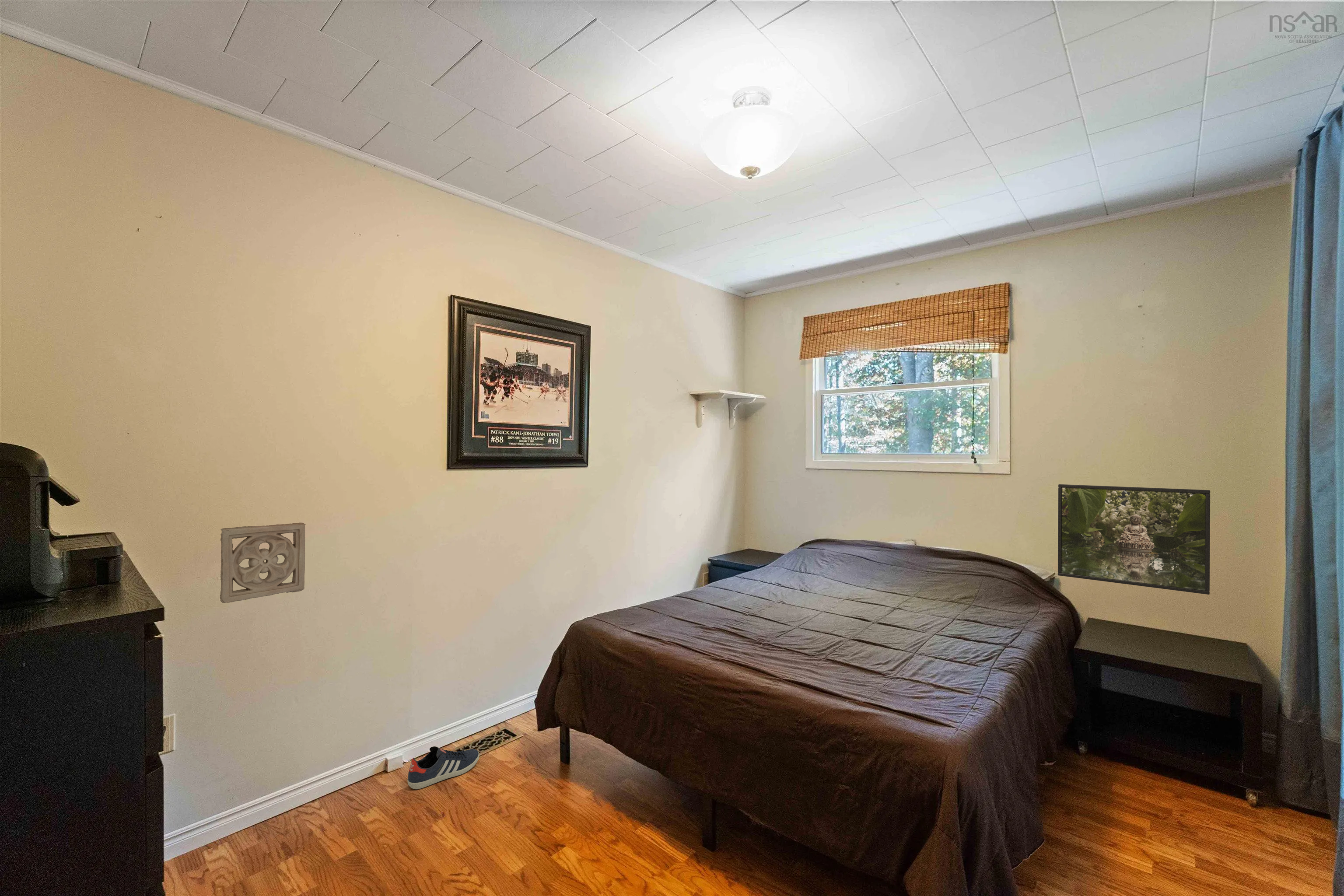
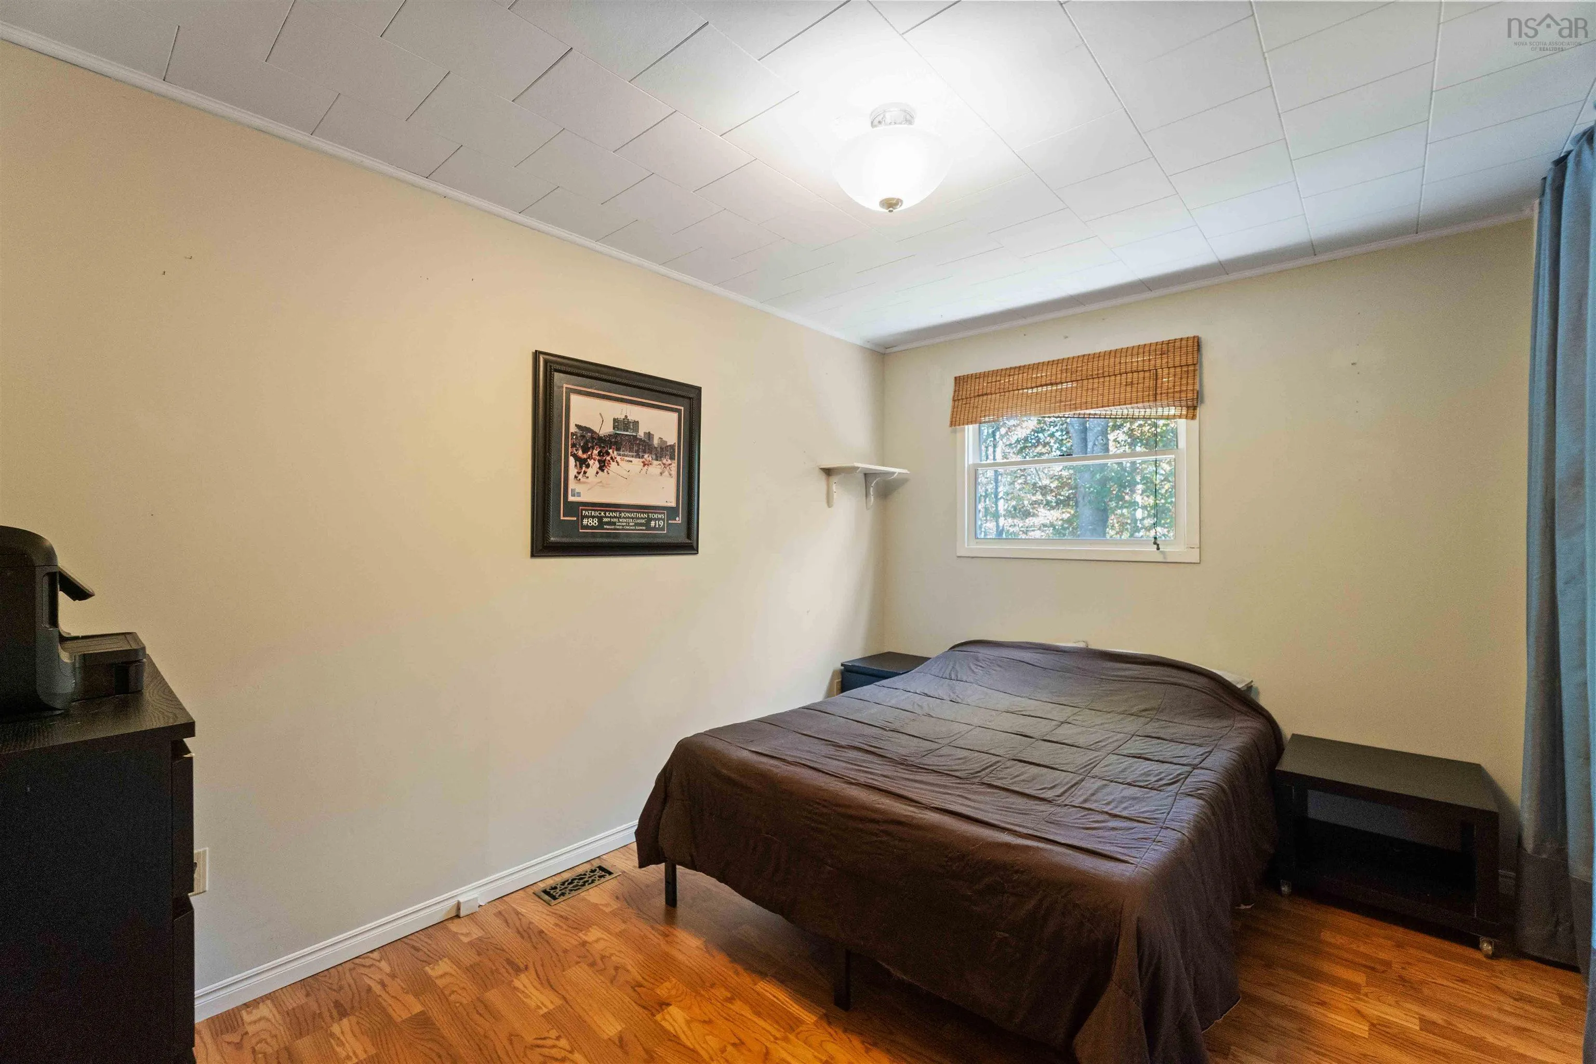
- sneaker (445, 759)
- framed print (1129, 536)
- wall ornament (263, 561)
